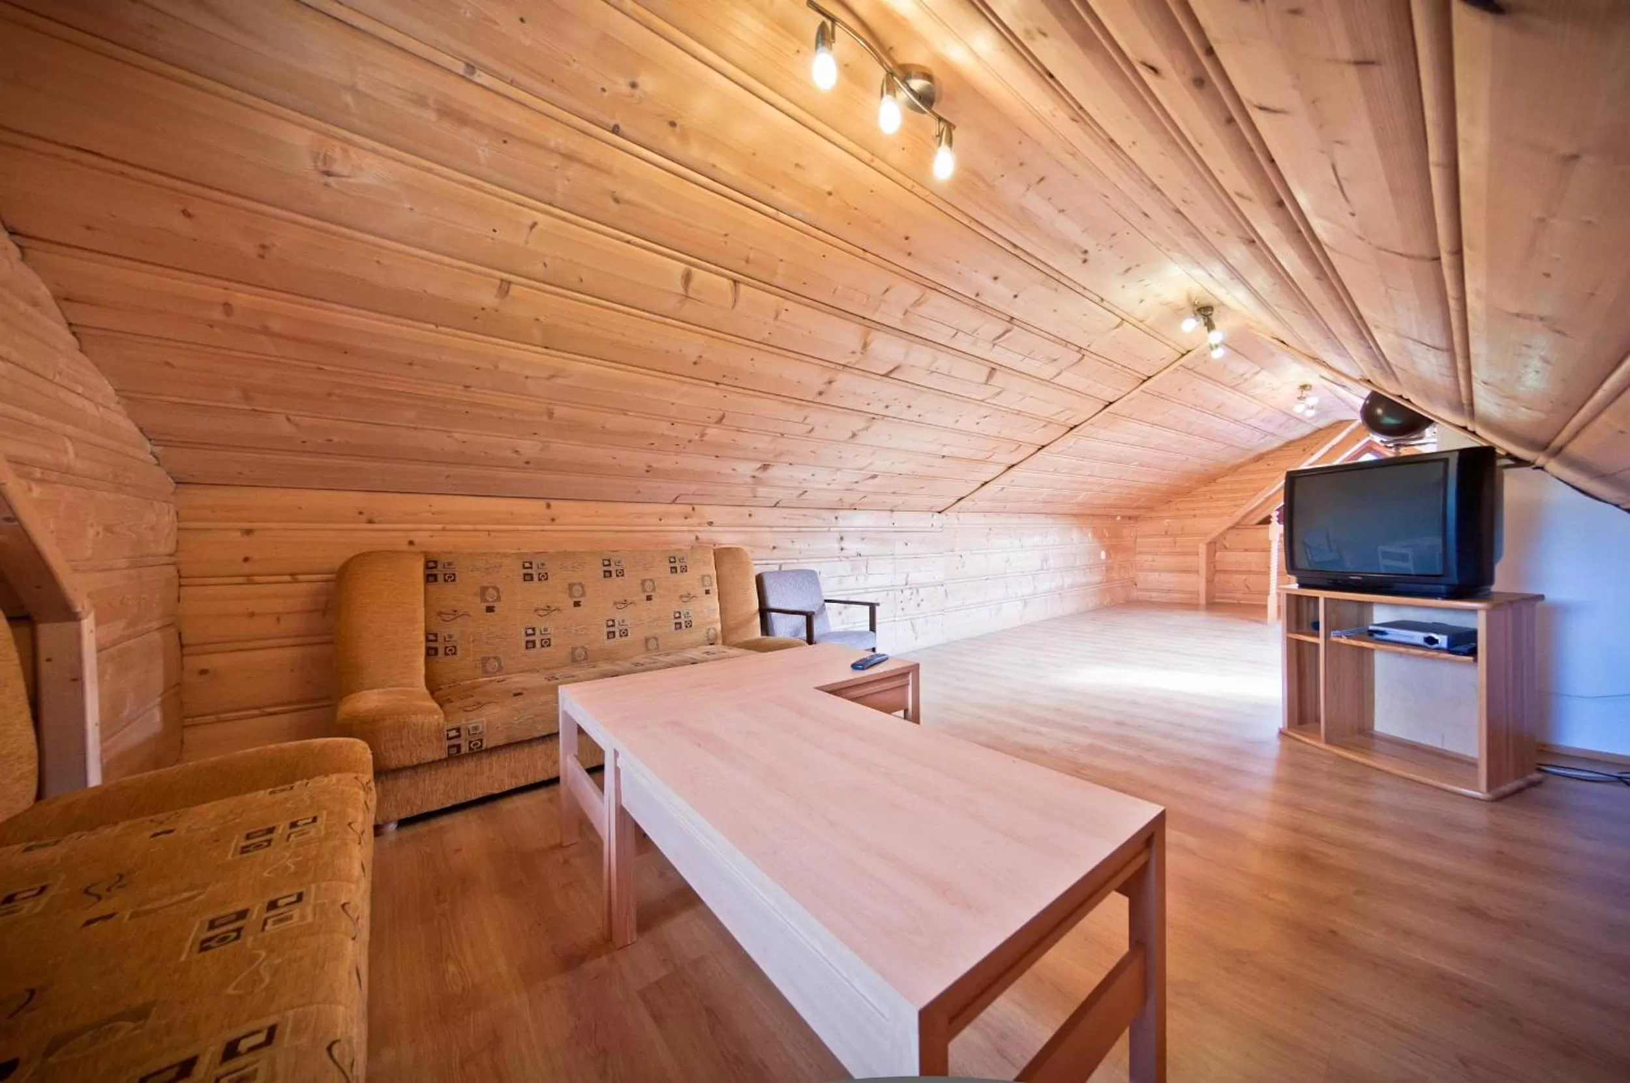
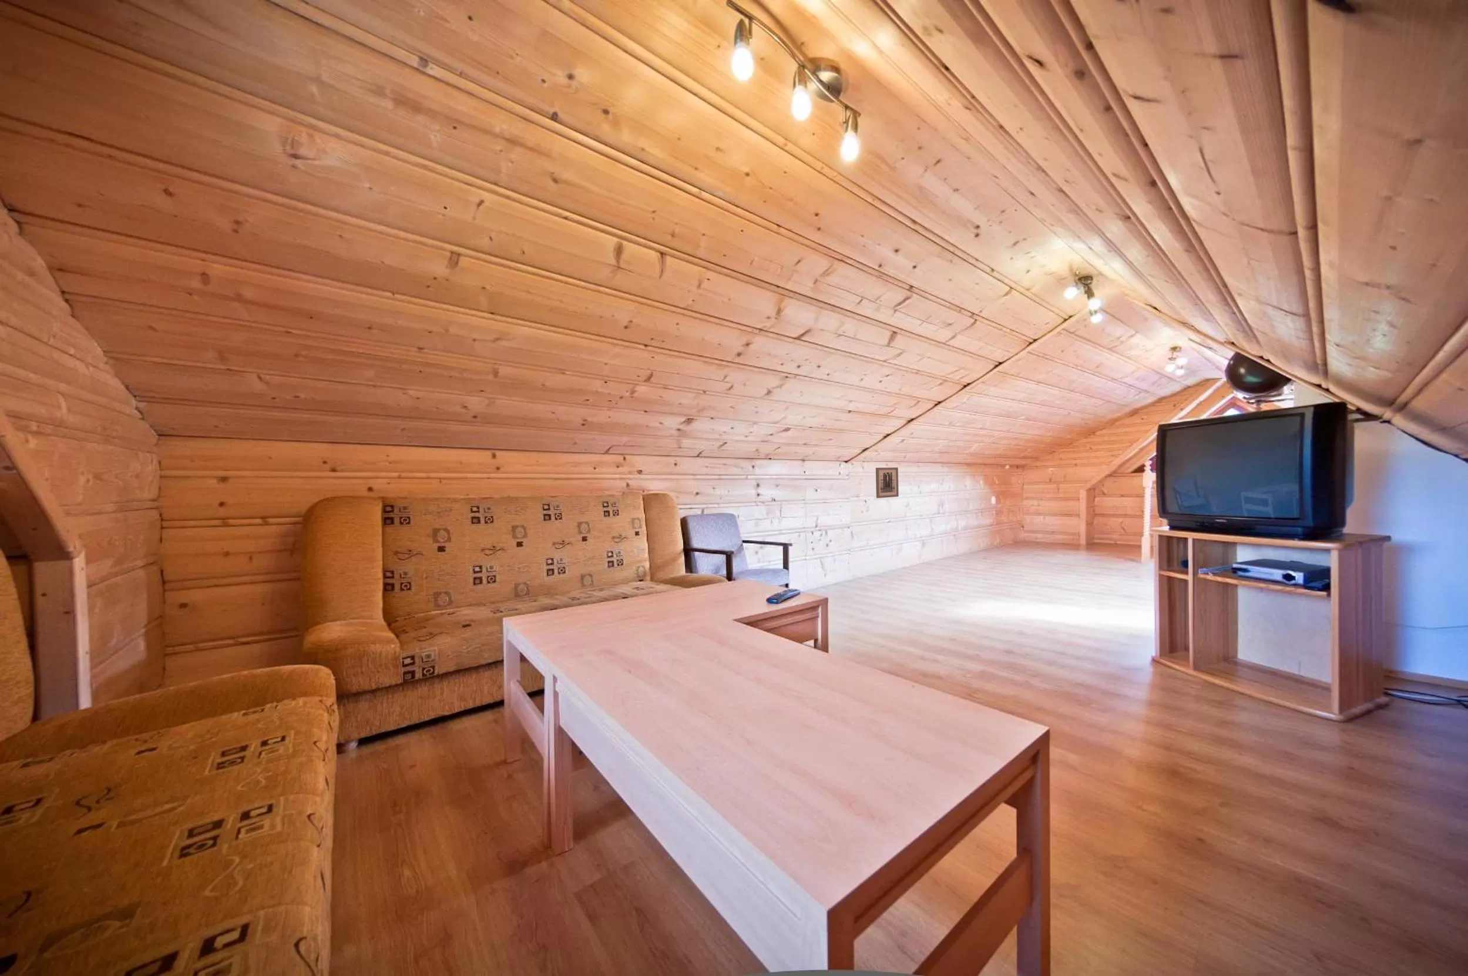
+ wall art (888, 483)
